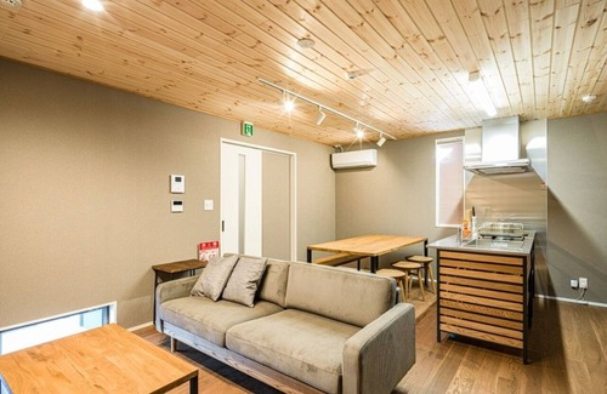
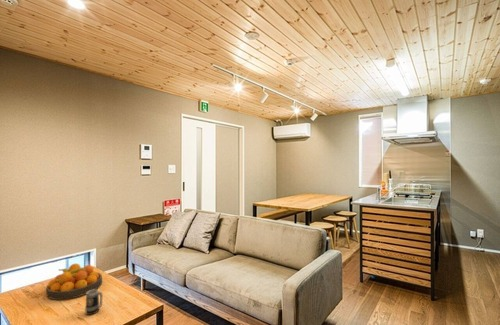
+ fruit bowl (75, 277)
+ mug (94, 301)
